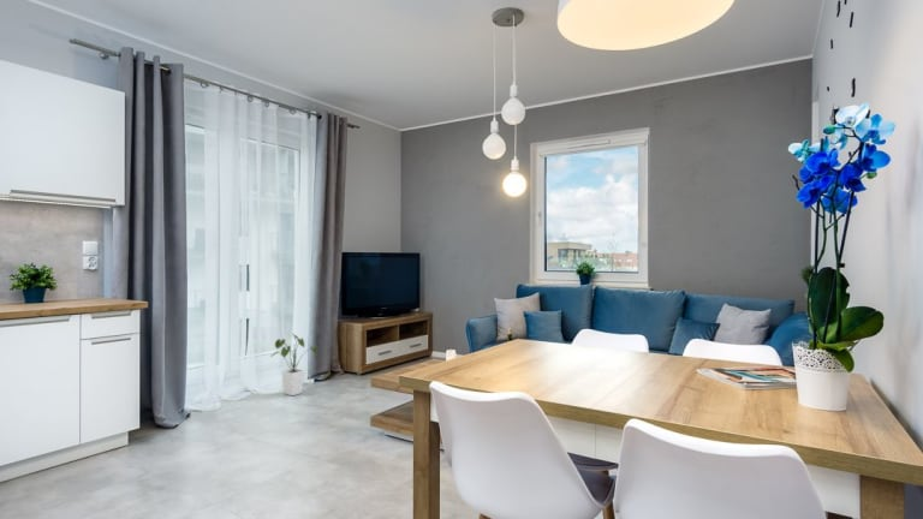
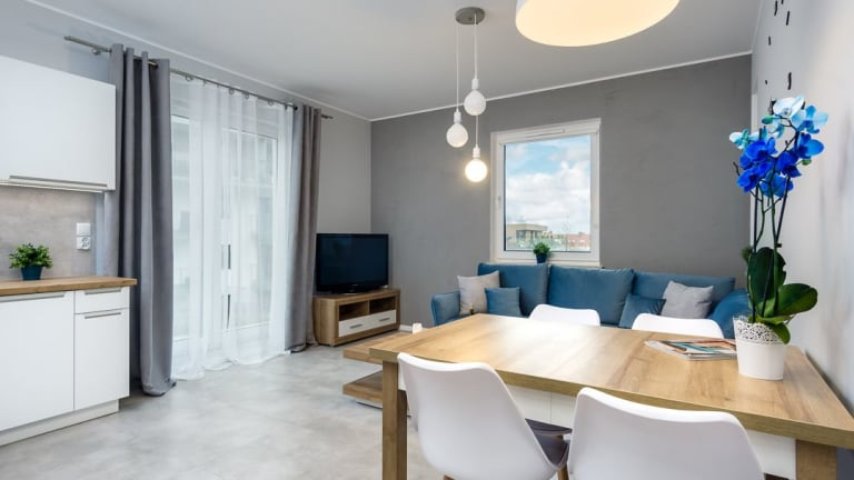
- house plant (297, 364)
